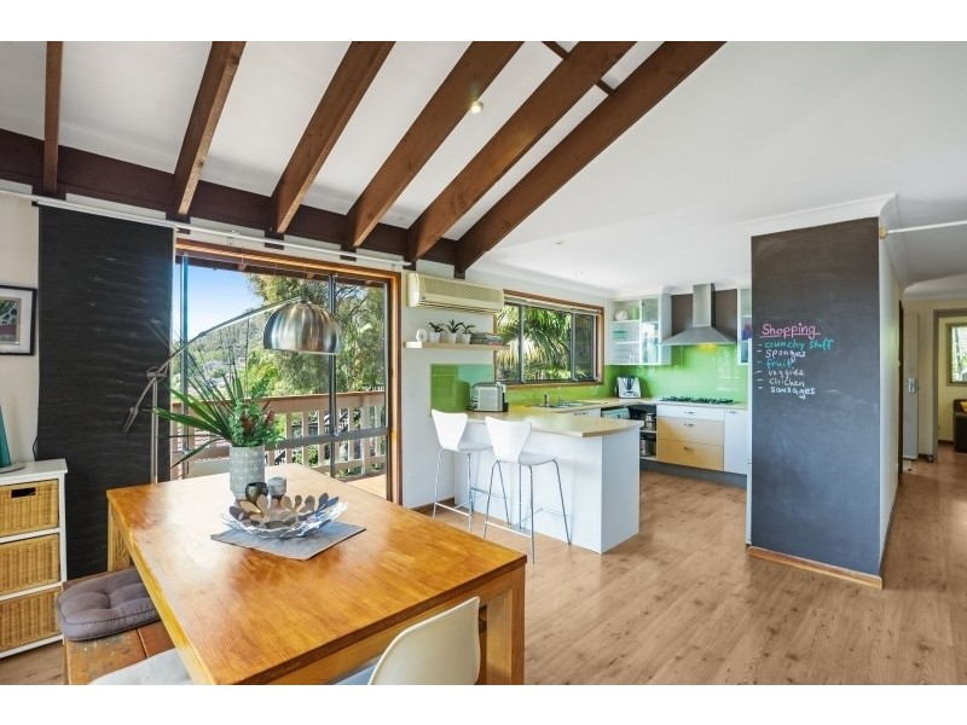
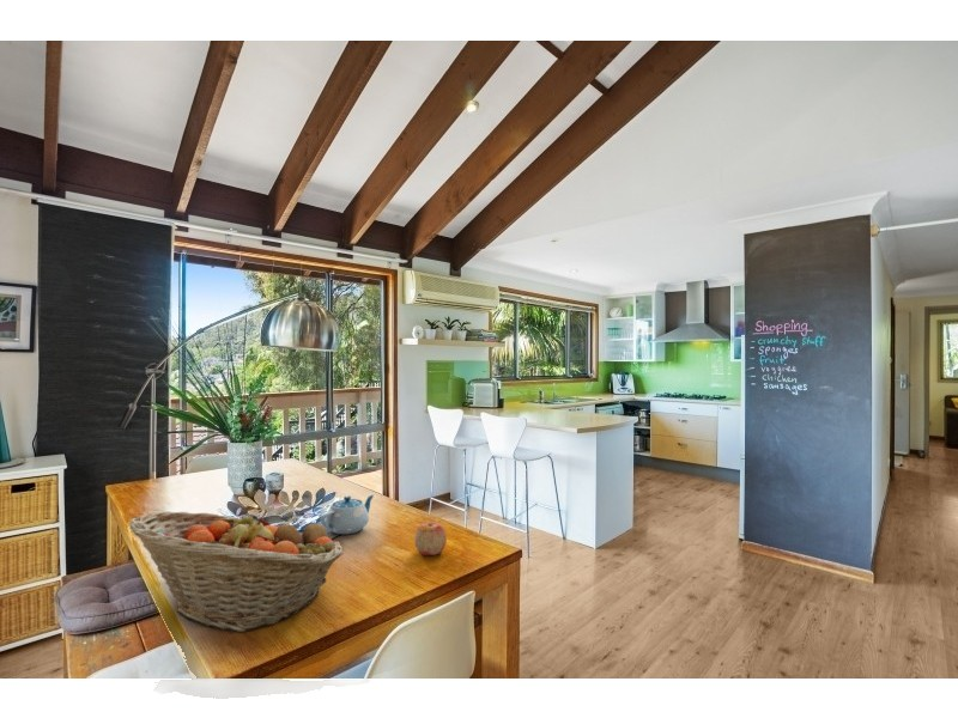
+ chinaware (348, 512)
+ apple (430, 537)
+ fruit basket (241, 552)
